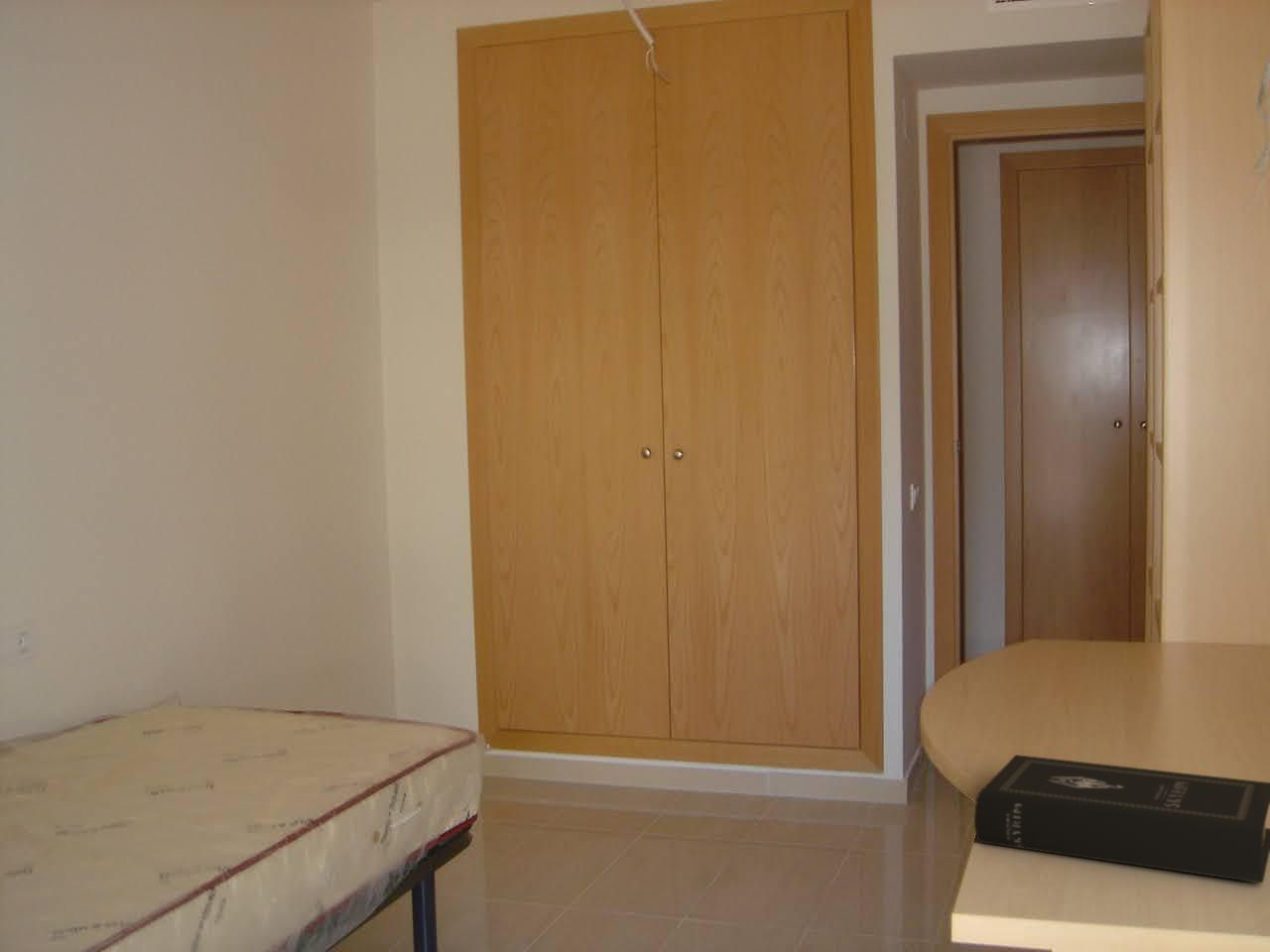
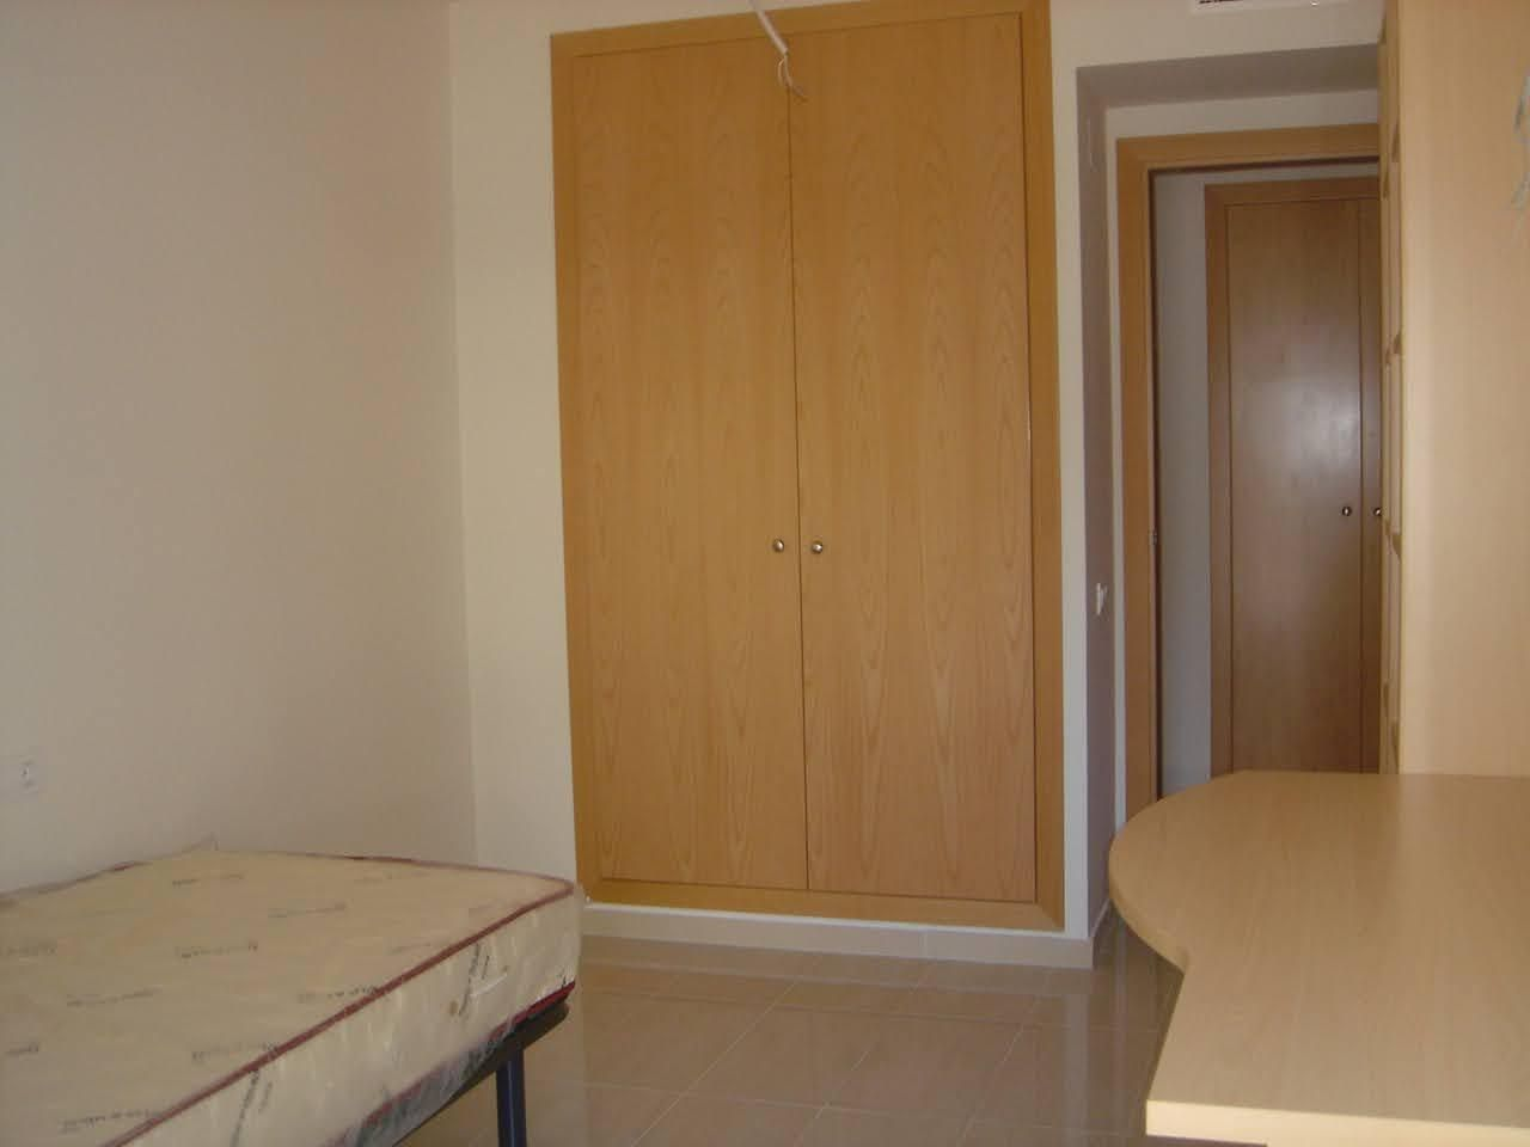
- book (1128, 809)
